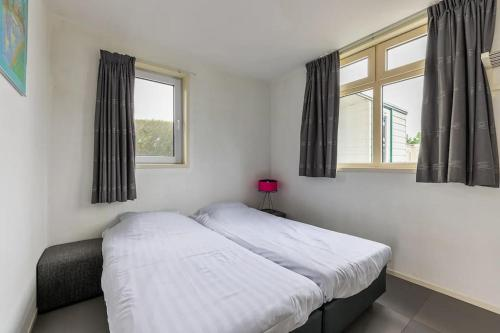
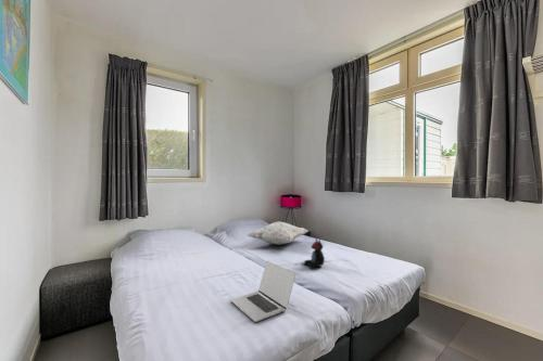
+ laptop (262, 287)
+ teddy bear (314, 252)
+ decorative pillow (279, 232)
